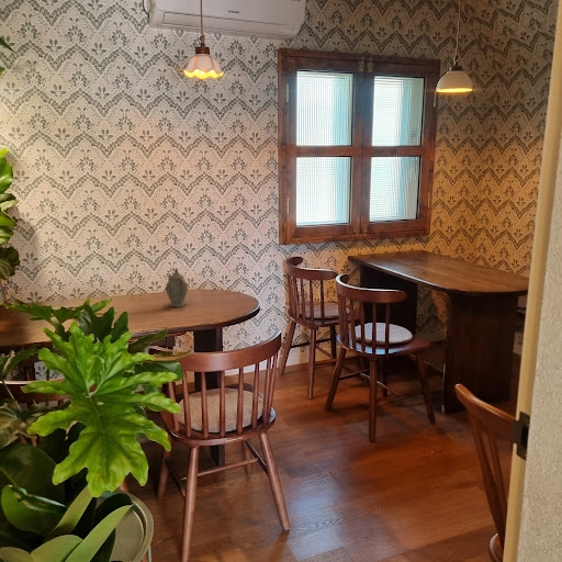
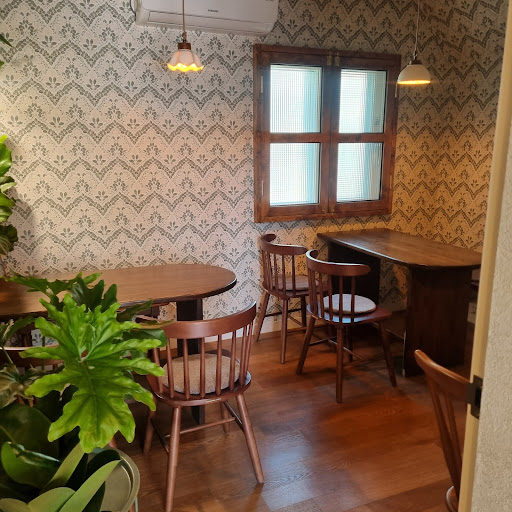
- chinaware (176, 286)
